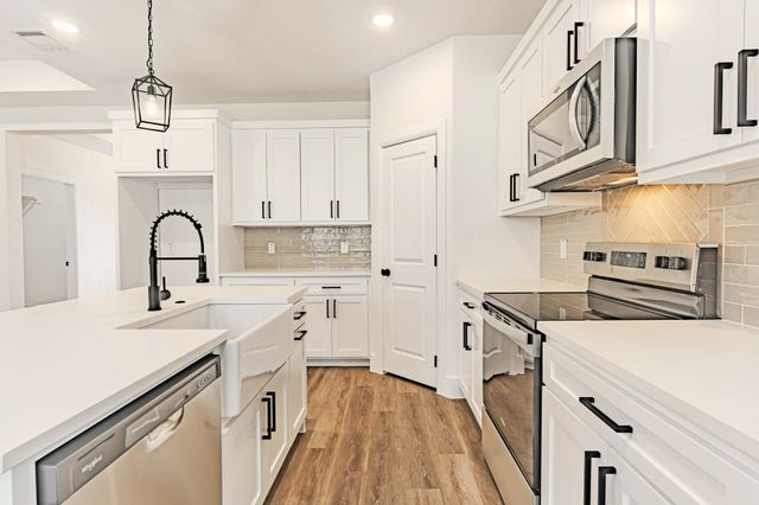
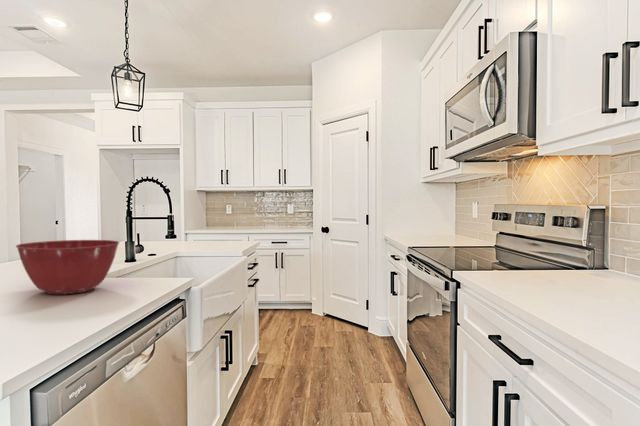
+ mixing bowl (71, 266)
